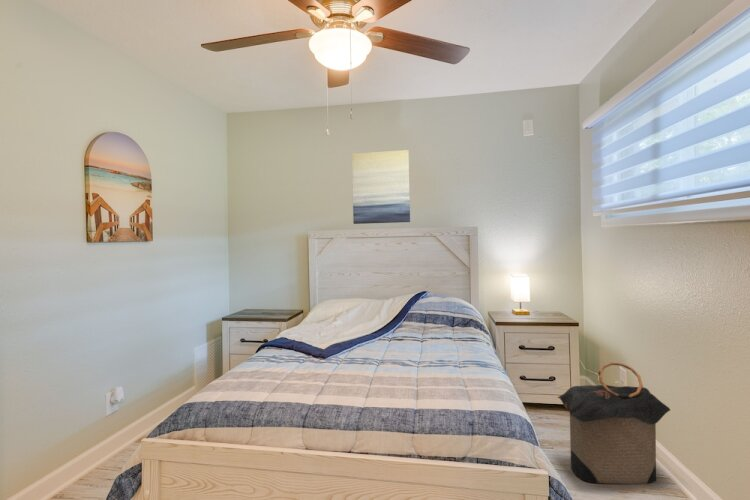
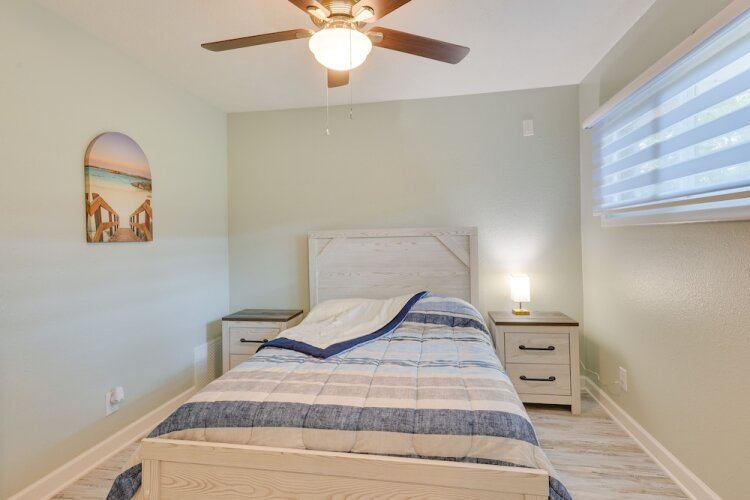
- laundry hamper (610, 420)
- wall art (380, 187)
